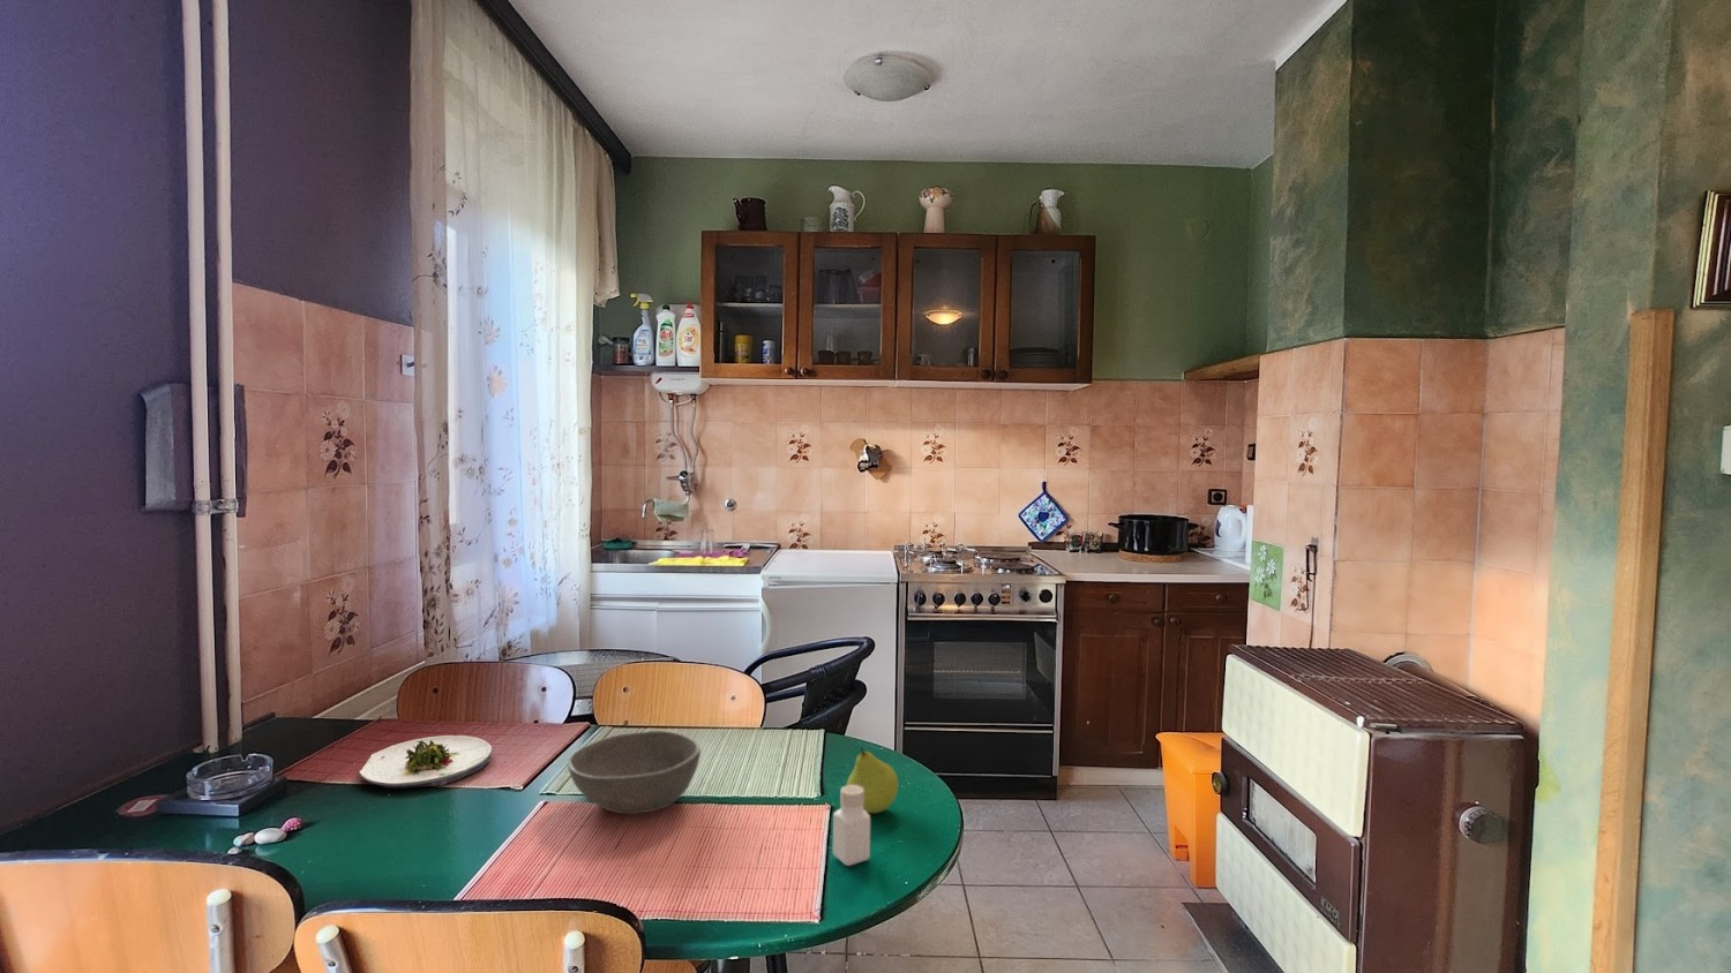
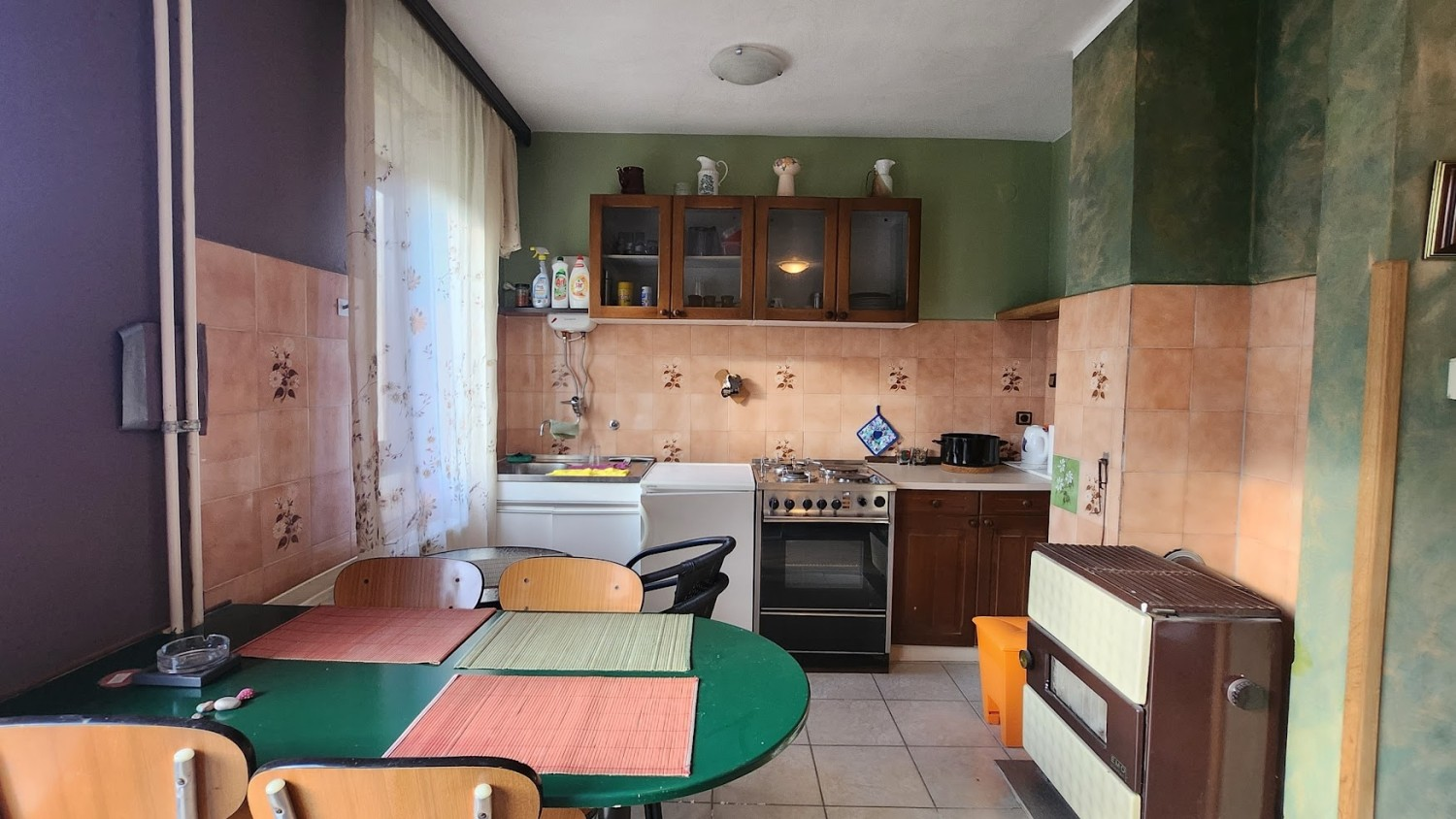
- pepper shaker (851, 823)
- salad plate (429, 753)
- fruit (873, 775)
- bowl (635, 776)
